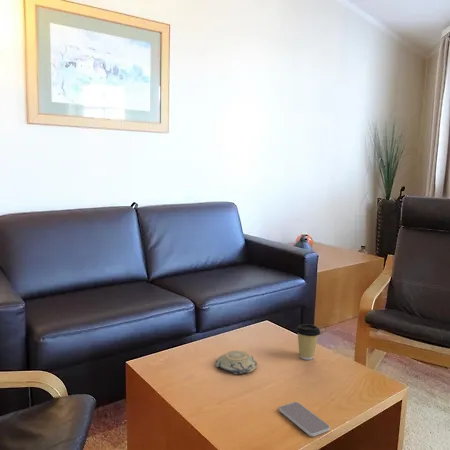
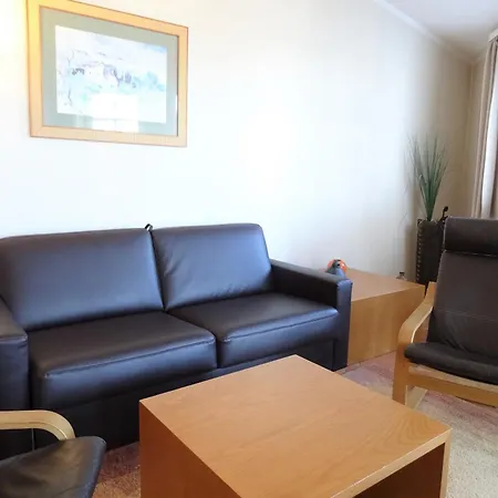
- smartphone (303, 418)
- decorative bowl (236, 359)
- coffee cup (307, 341)
